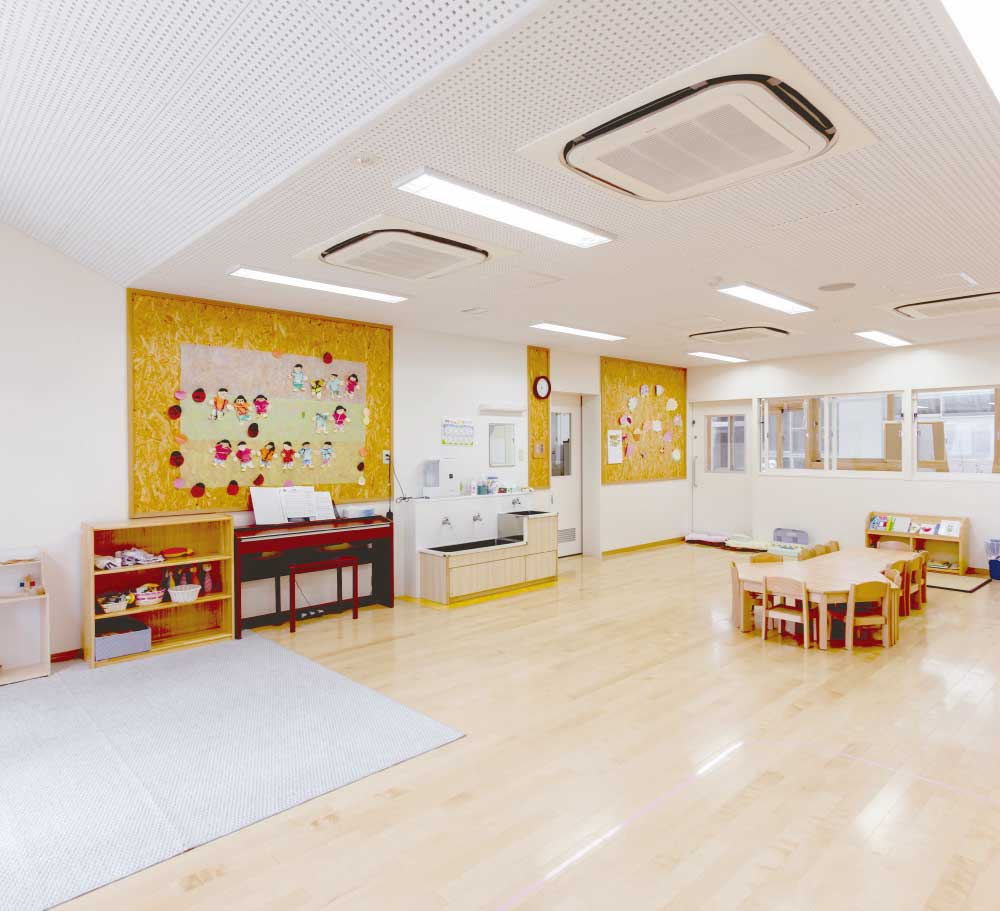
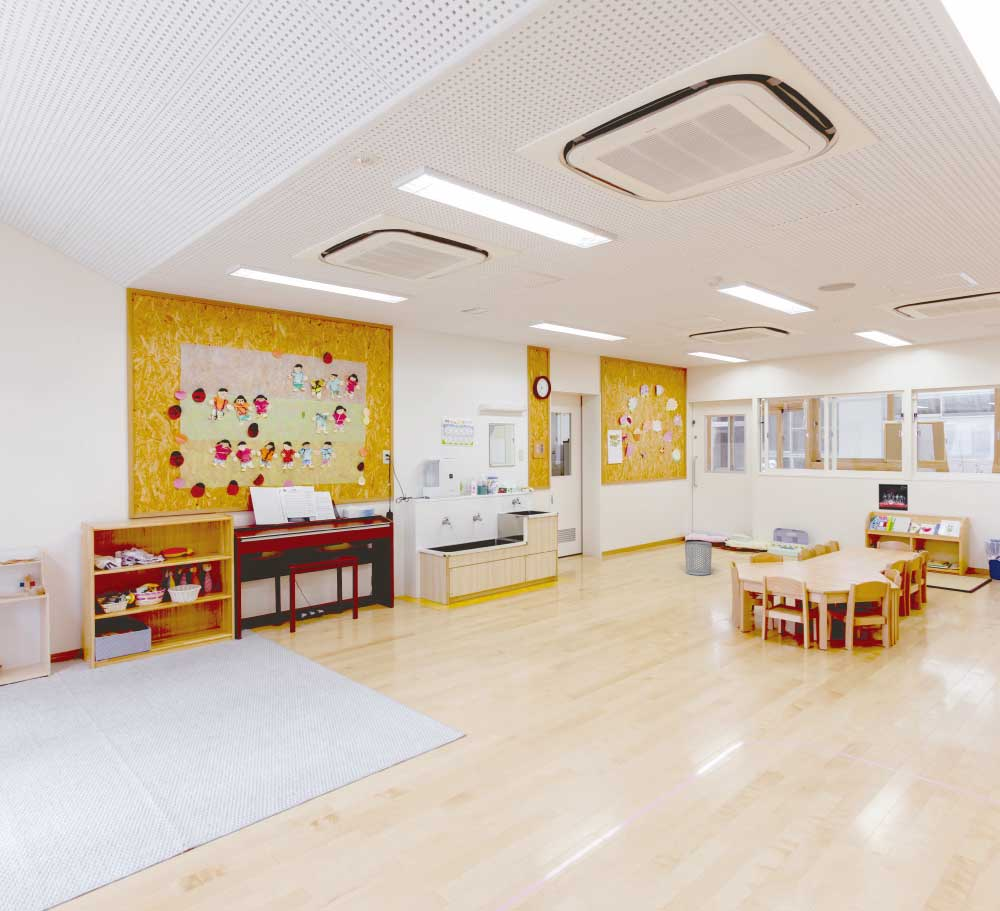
+ album cover (893, 497)
+ waste bin (698, 558)
